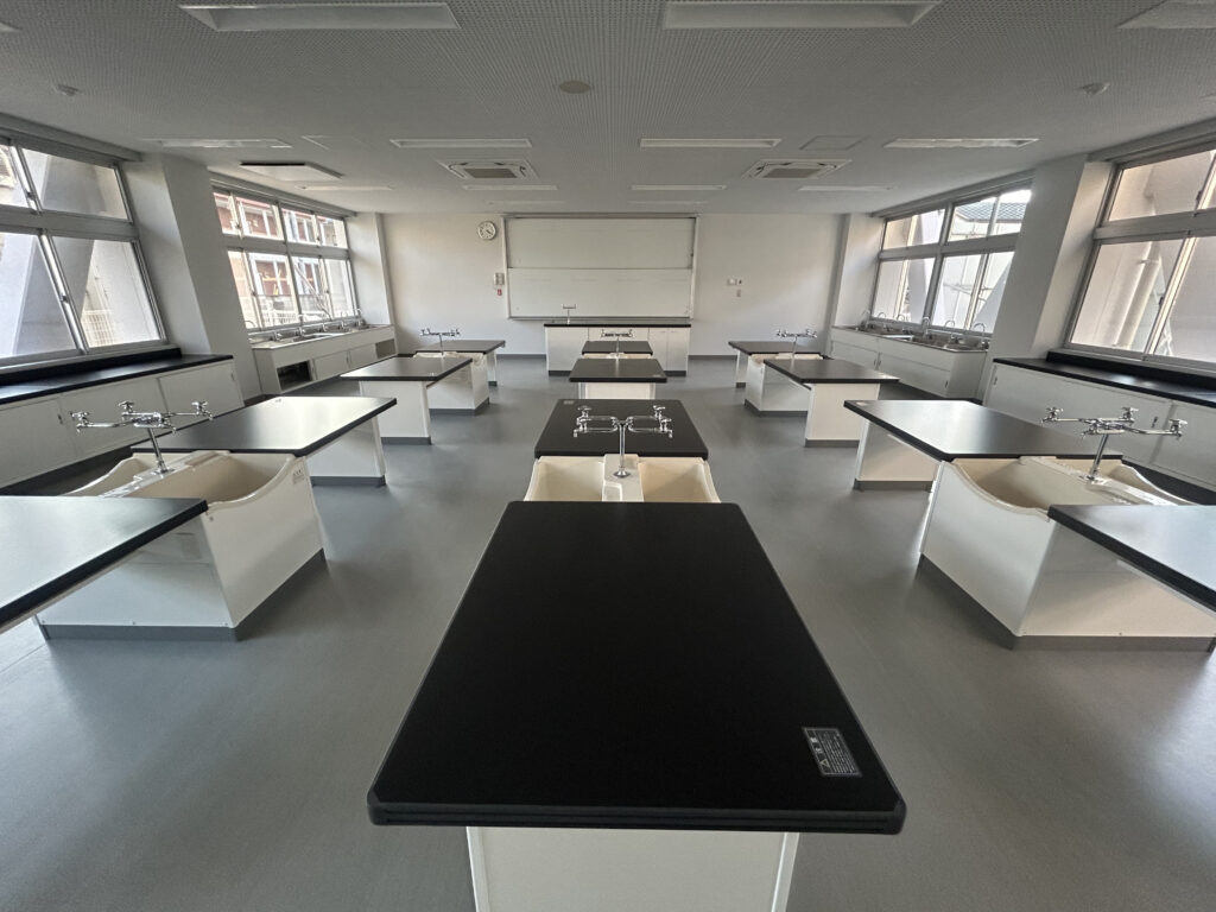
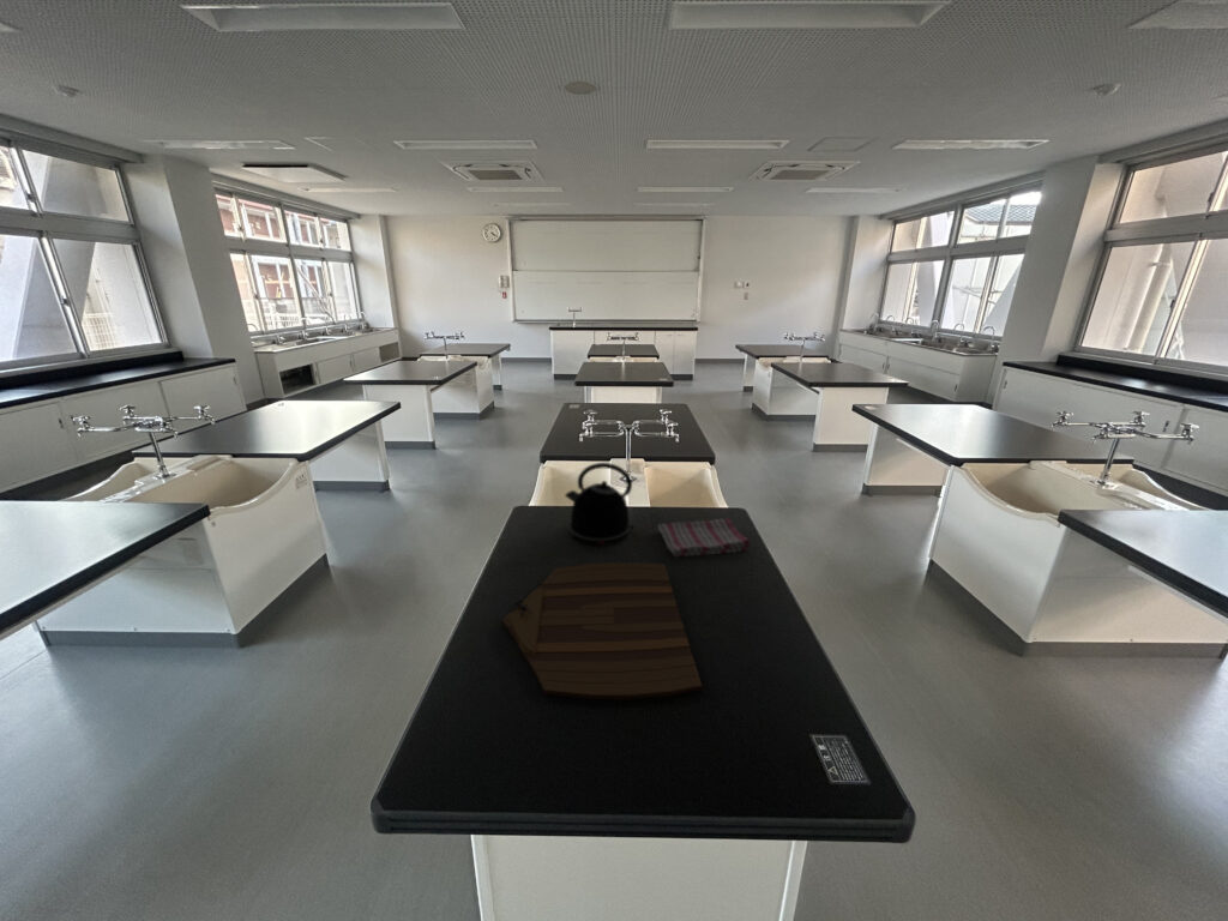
+ kettle (600, 498)
+ dish towel (702, 535)
+ cutting board (591, 615)
